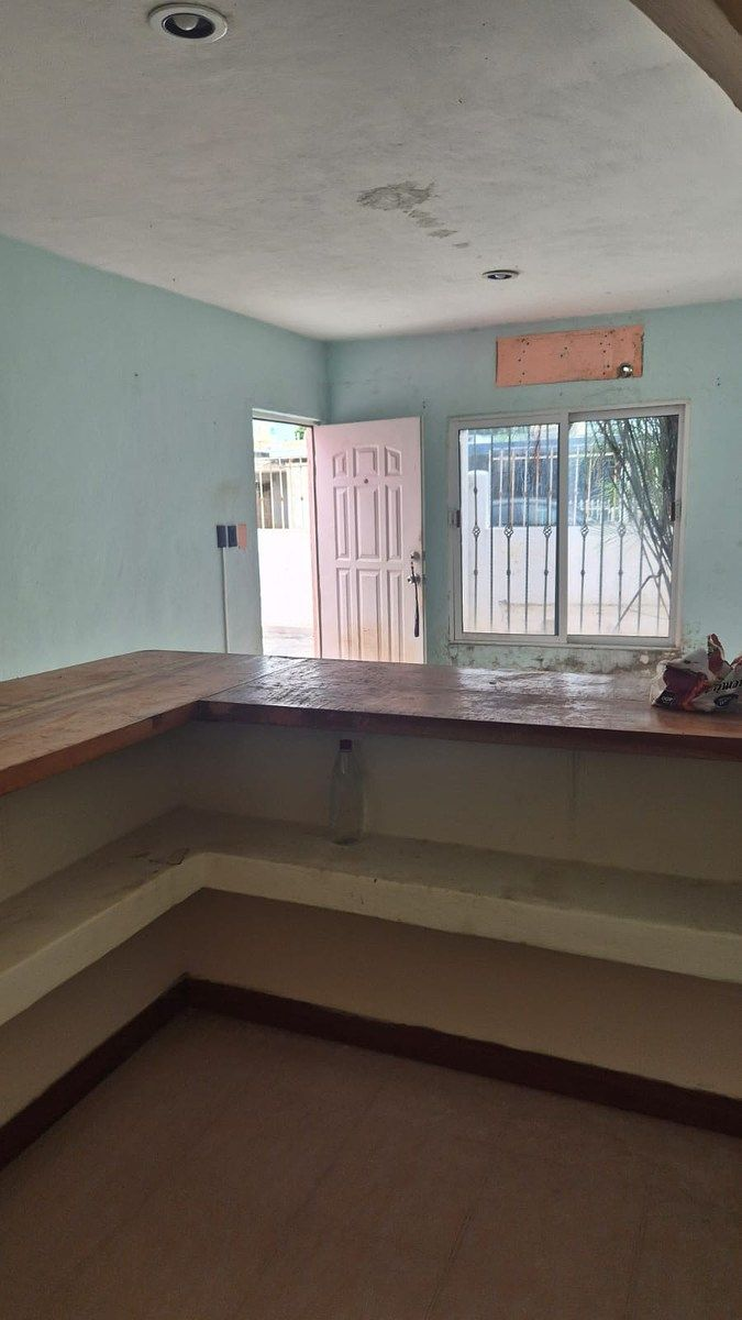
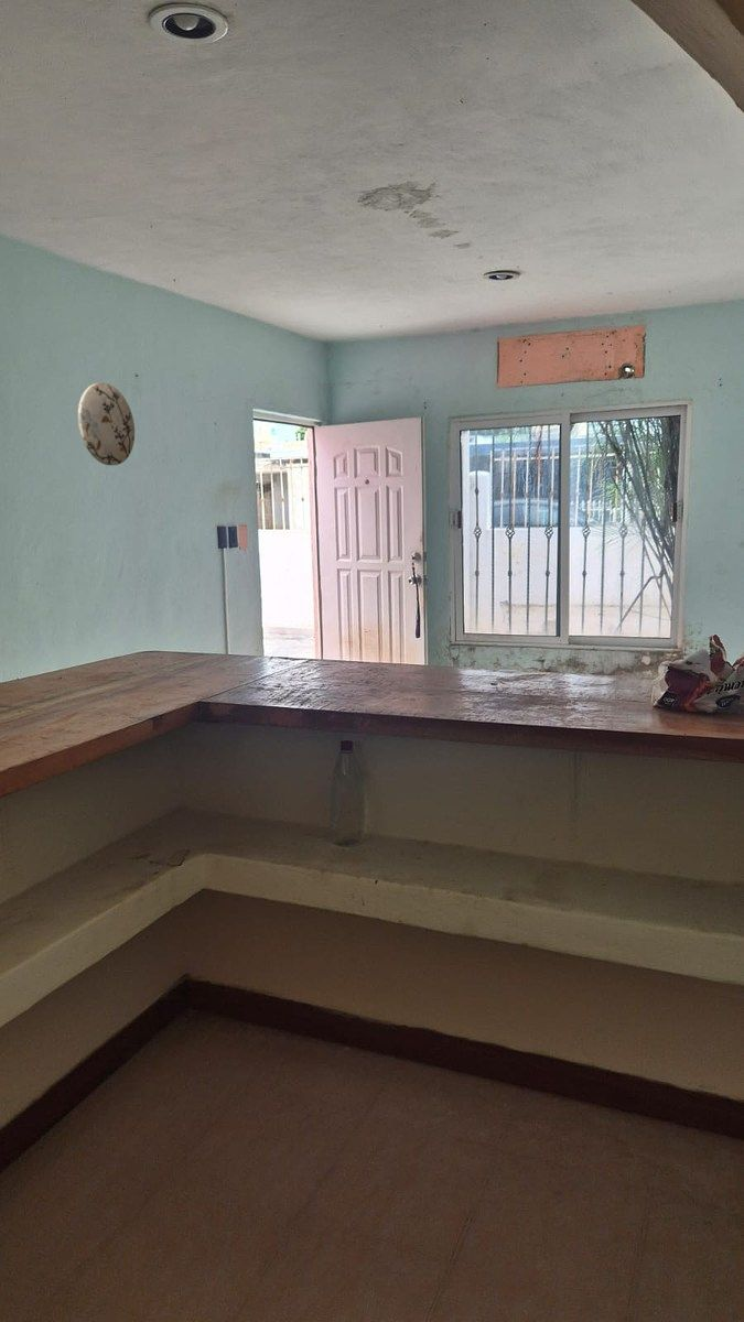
+ decorative plate (107, 424)
